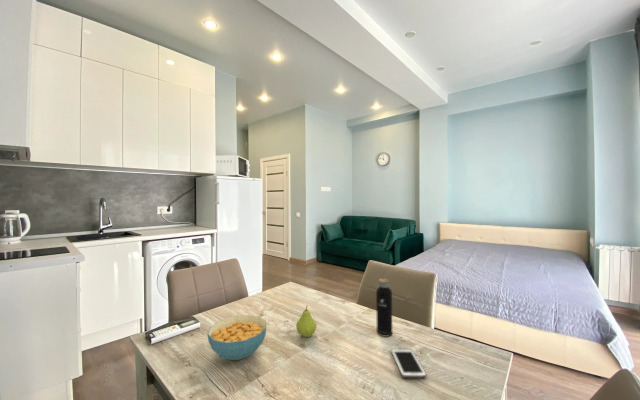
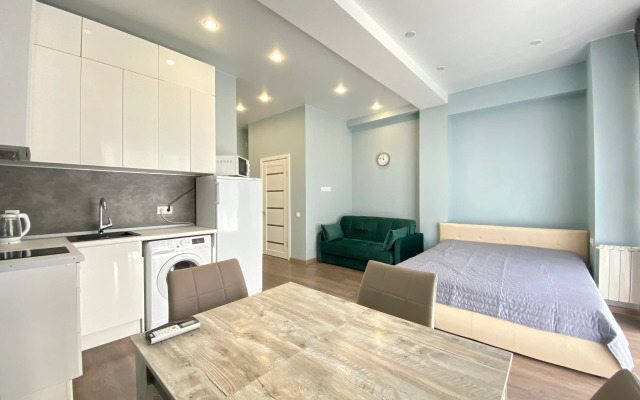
- cell phone (407, 362)
- cereal bowl (238, 341)
- fruit (306, 320)
- water bottle (384, 303)
